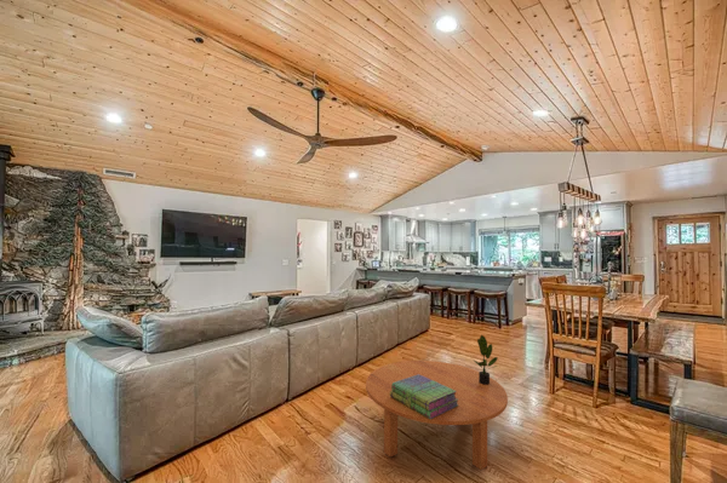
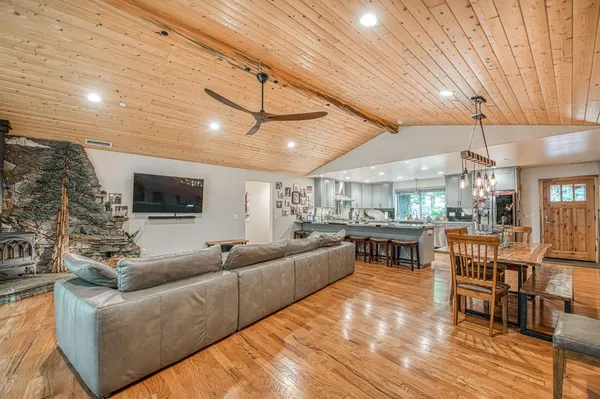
- potted plant (483, 360)
- coffee table (437, 415)
- stack of books (423, 393)
